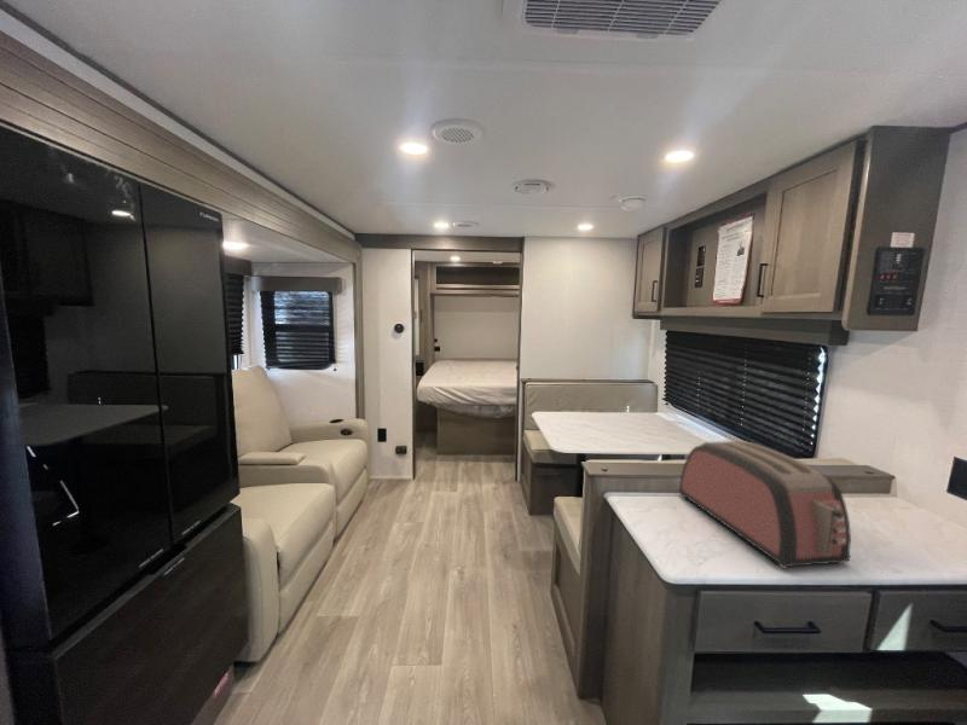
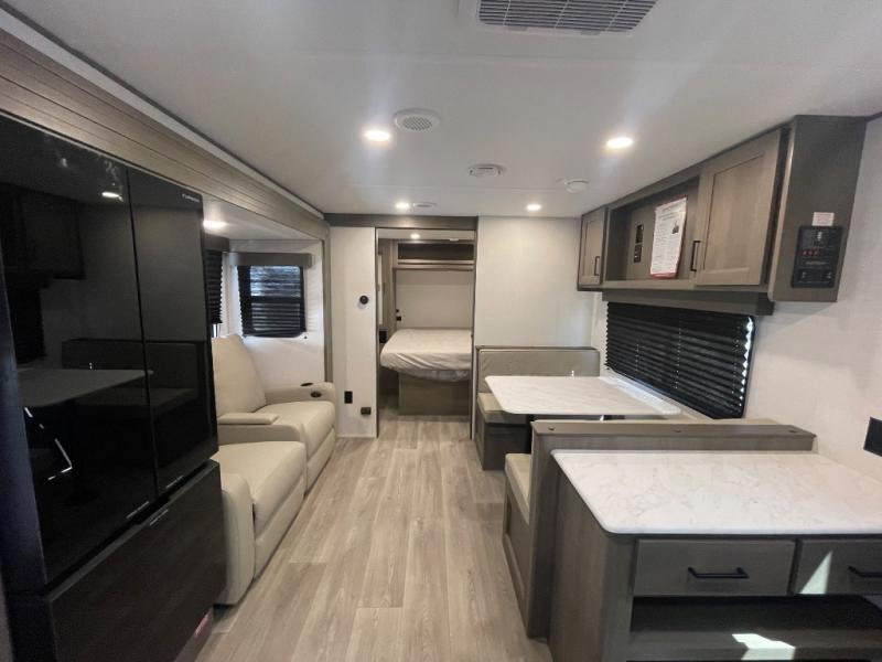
- toaster (758, 491)
